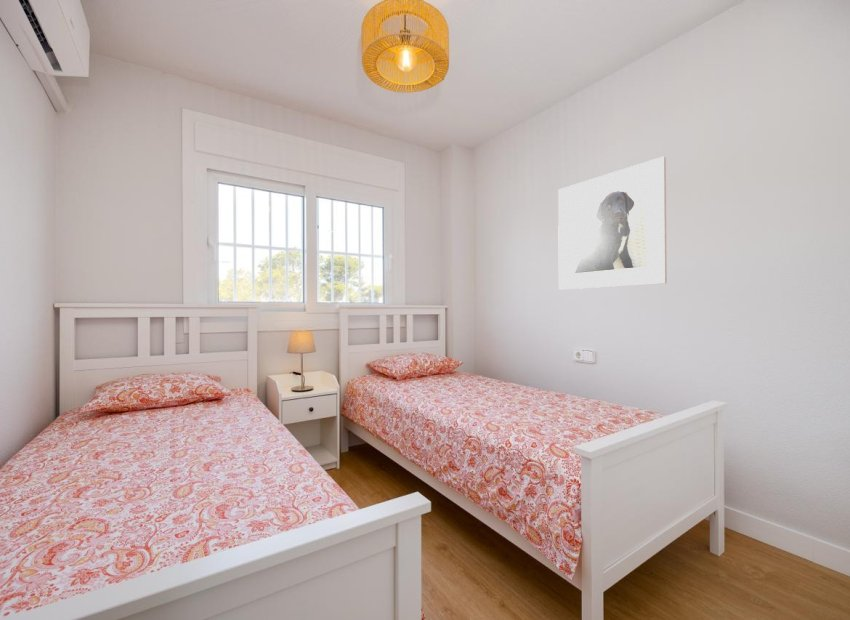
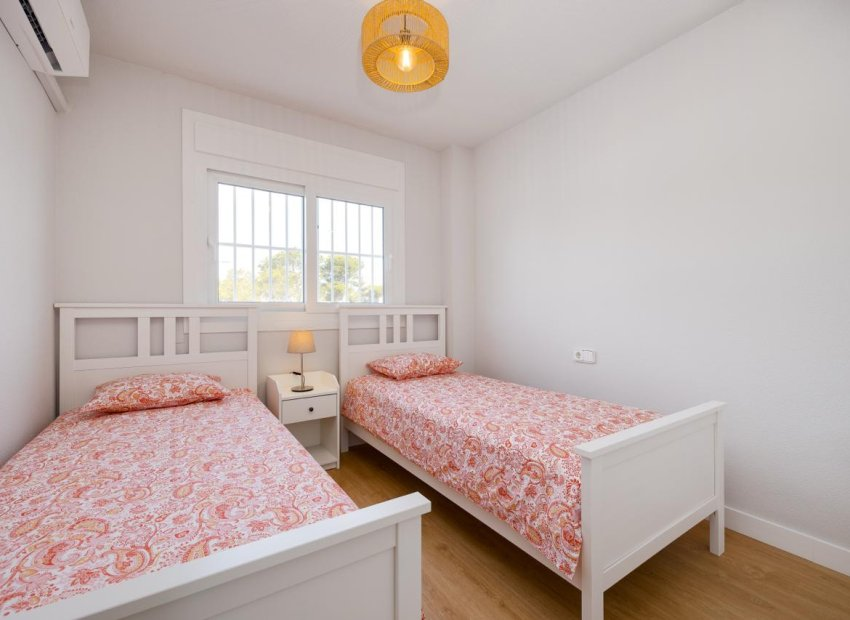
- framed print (606, 230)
